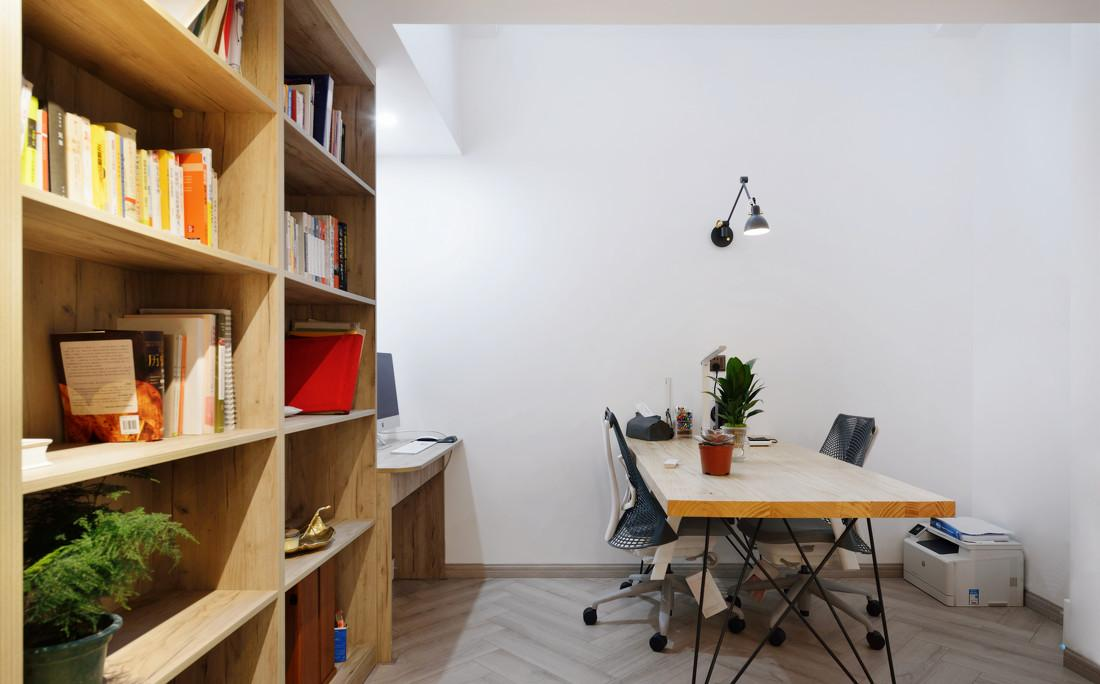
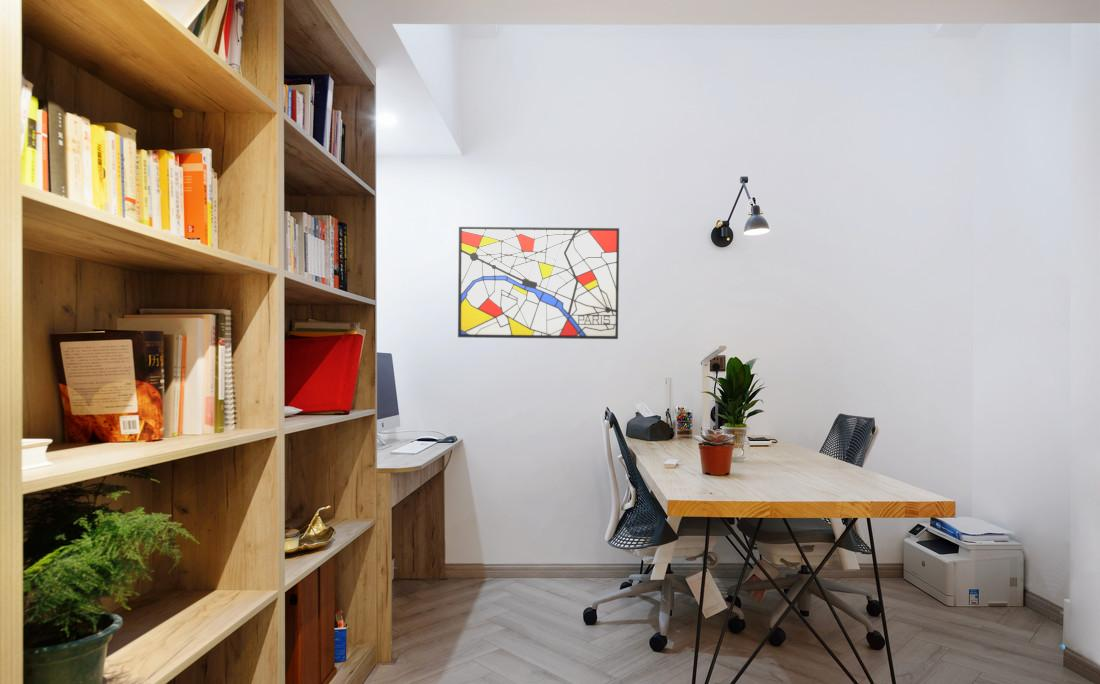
+ wall art (538, 283)
